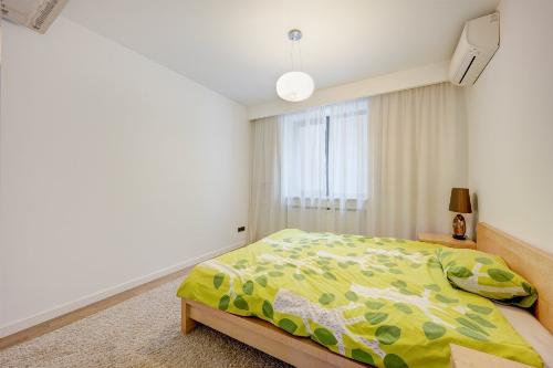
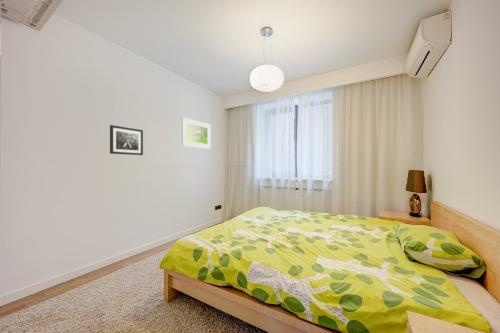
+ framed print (197, 134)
+ wall art (127, 141)
